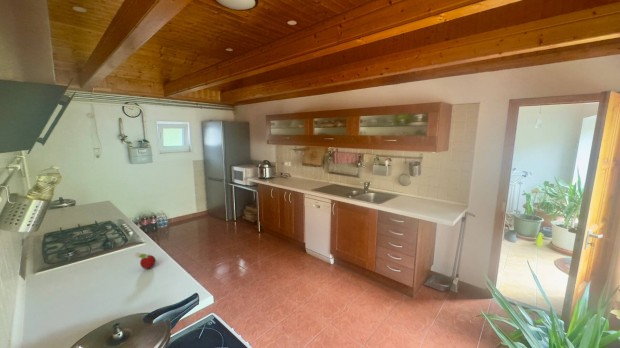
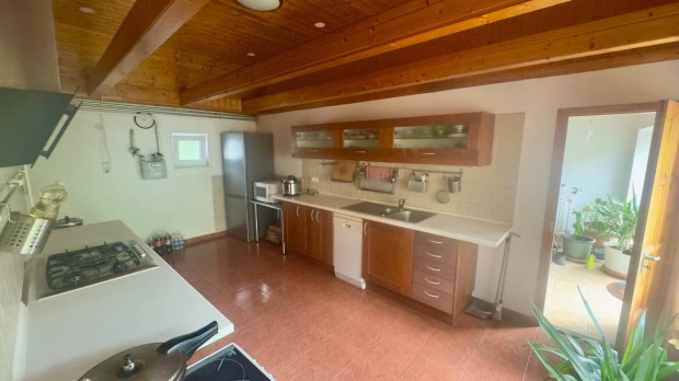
- fruit (145, 260)
